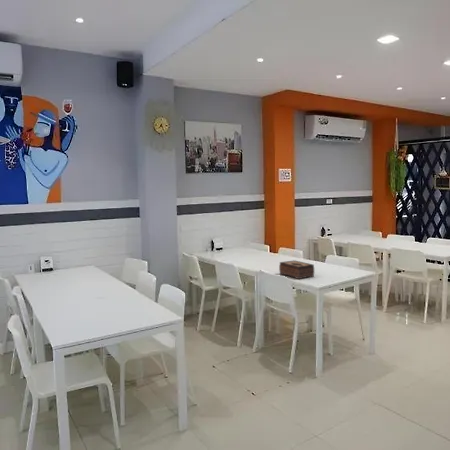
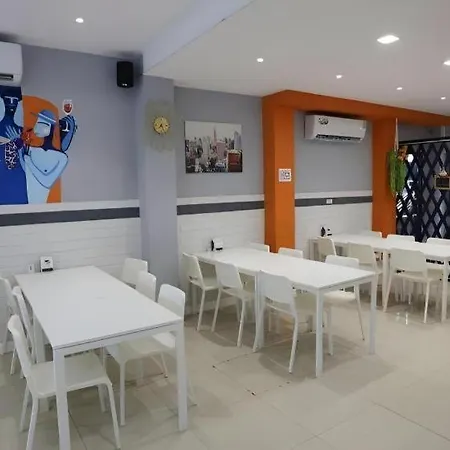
- tissue box (296, 269)
